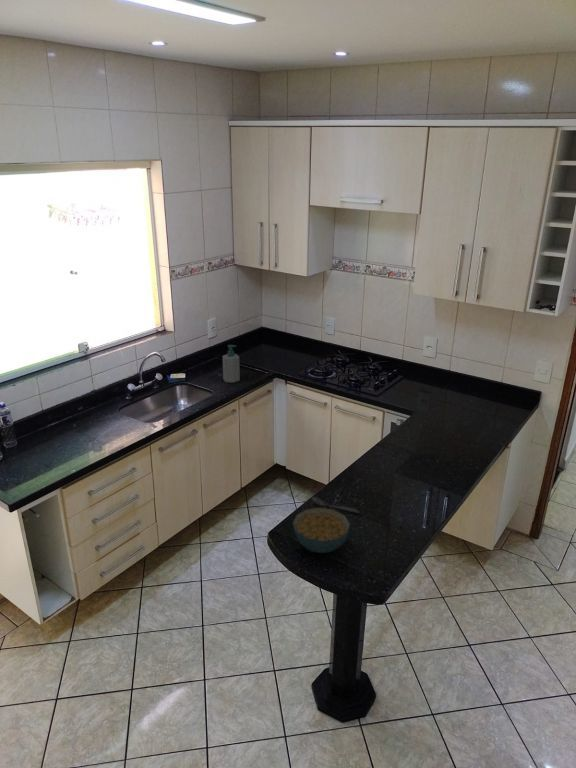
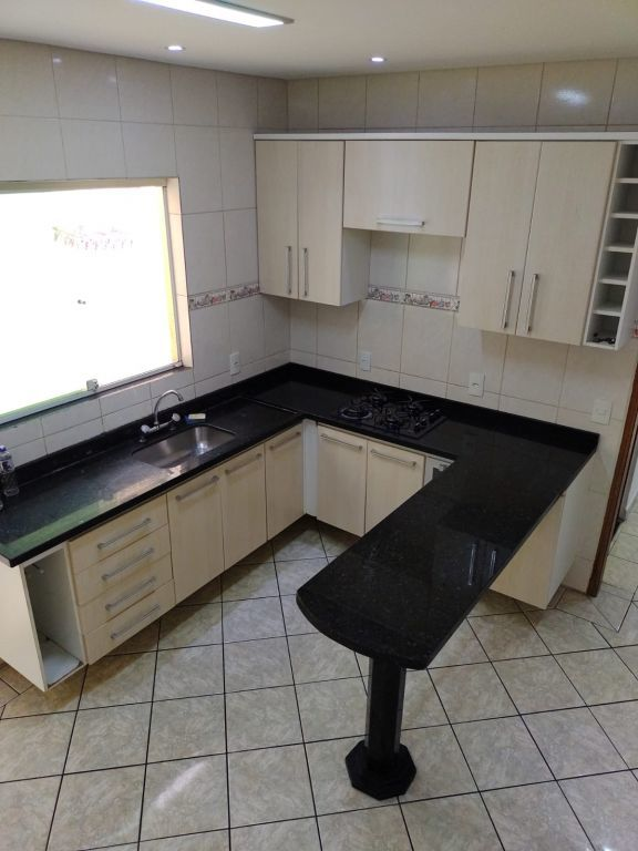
- soap bottle (231, 362)
- cereal bowl (320, 535)
- spoon (335, 506)
